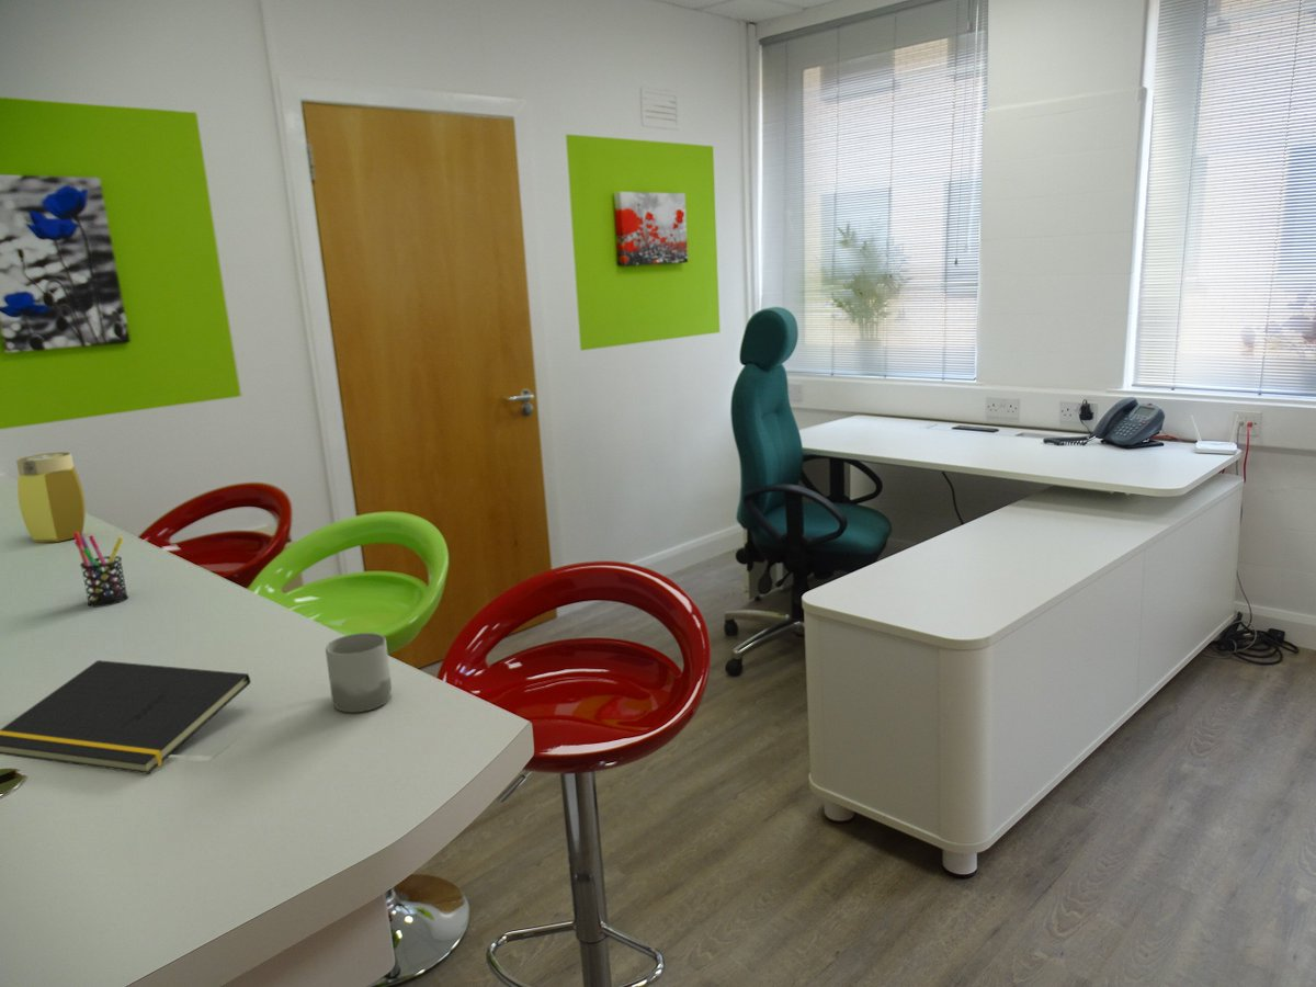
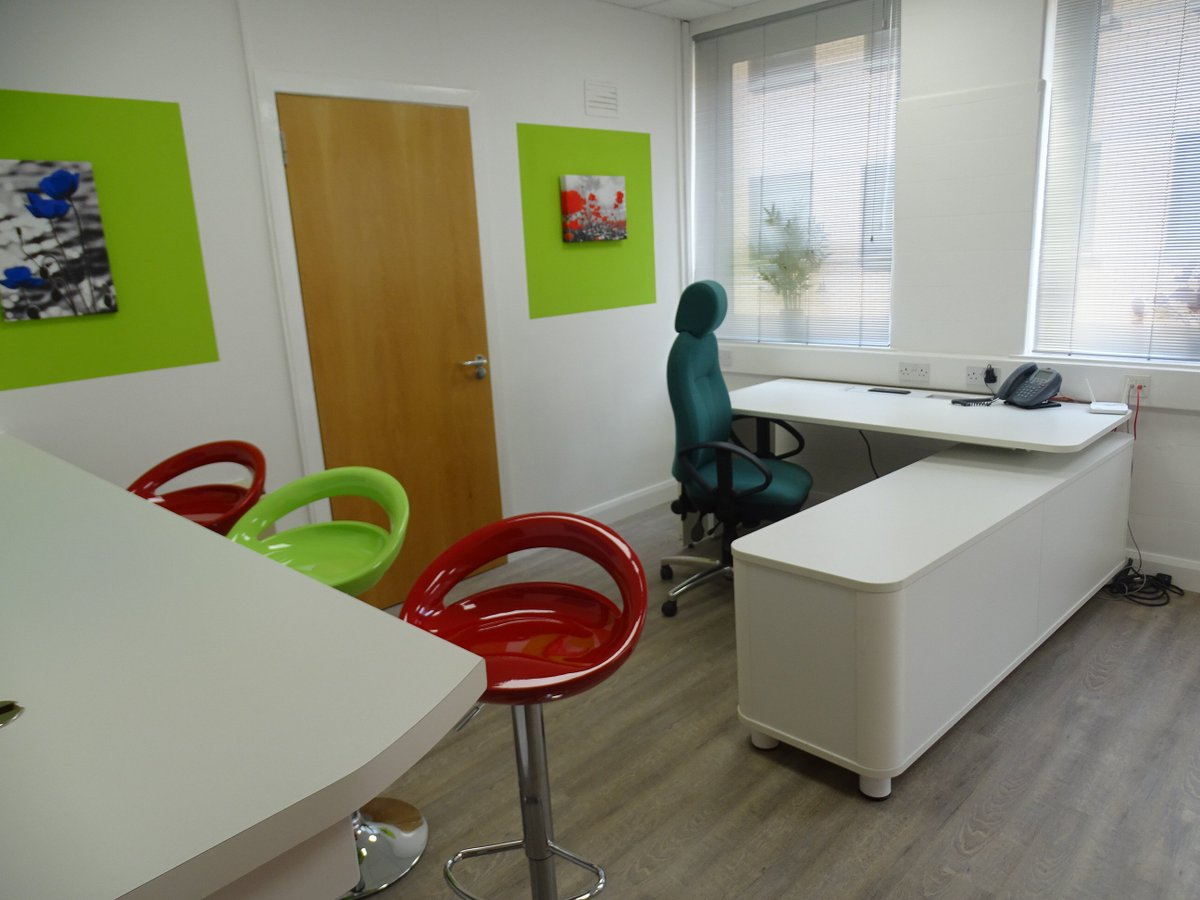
- cup (356, 668)
- jar (52, 497)
- notepad (121, 712)
- pen holder (98, 567)
